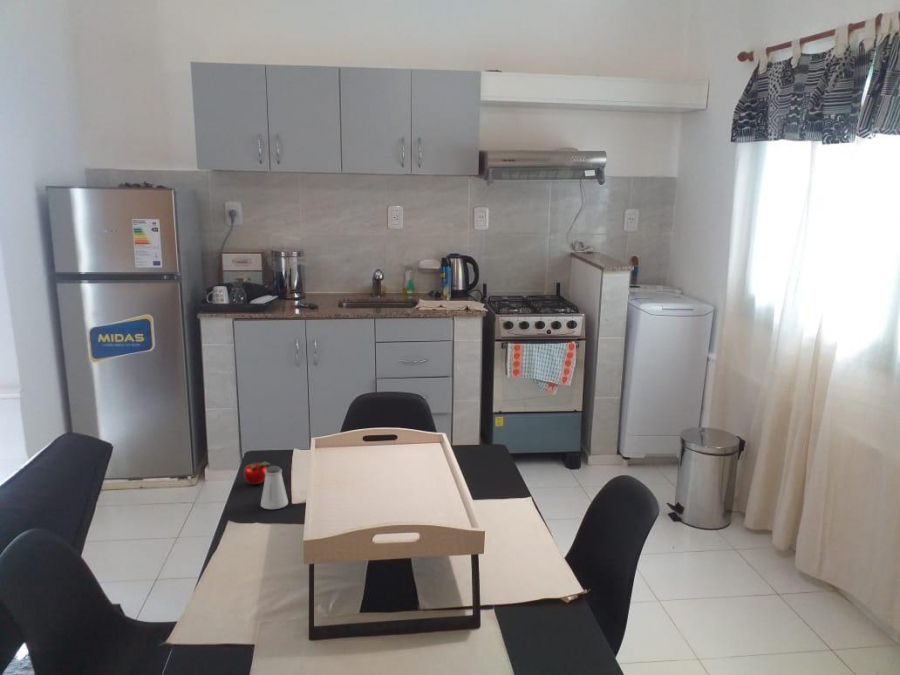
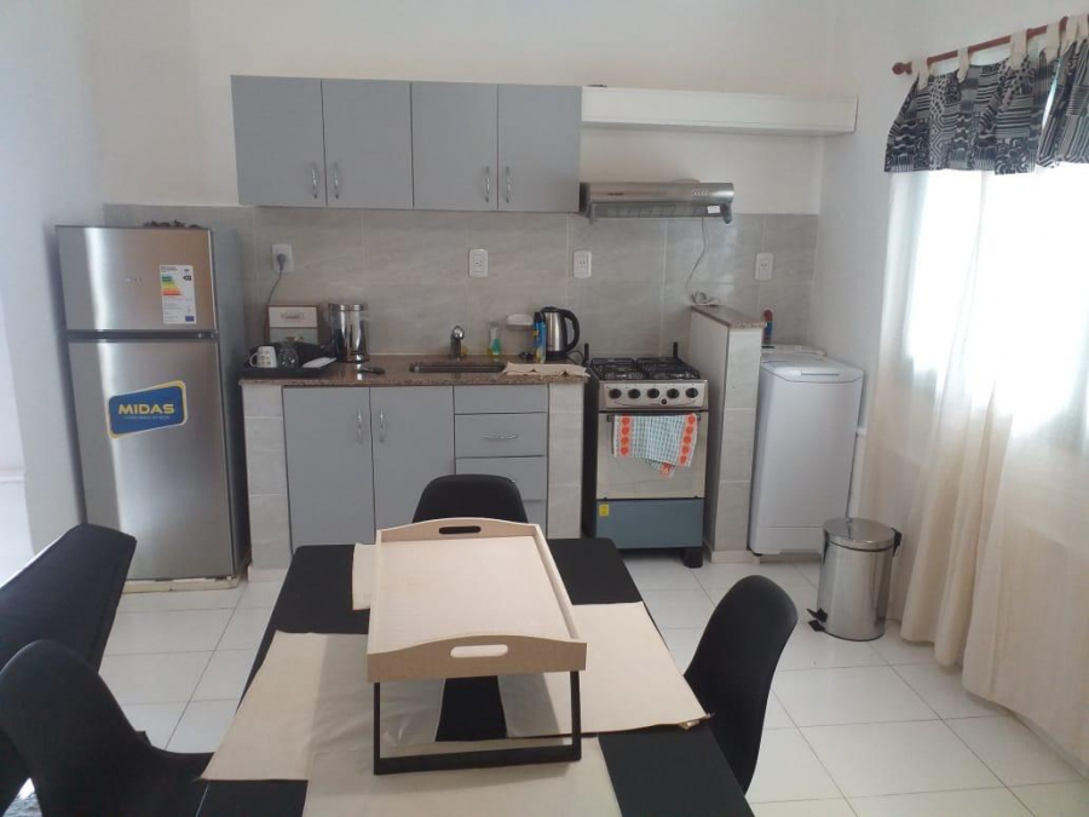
- saltshaker (273, 485)
- apple (258, 472)
